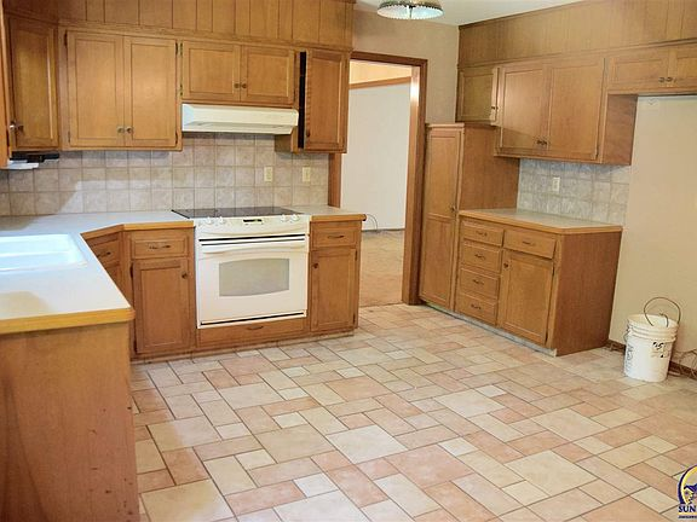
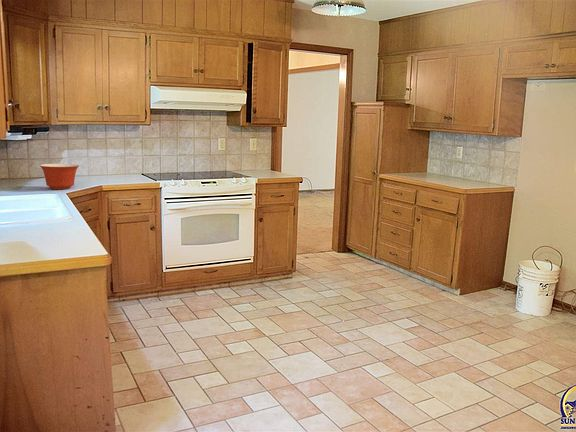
+ mixing bowl (60, 176)
